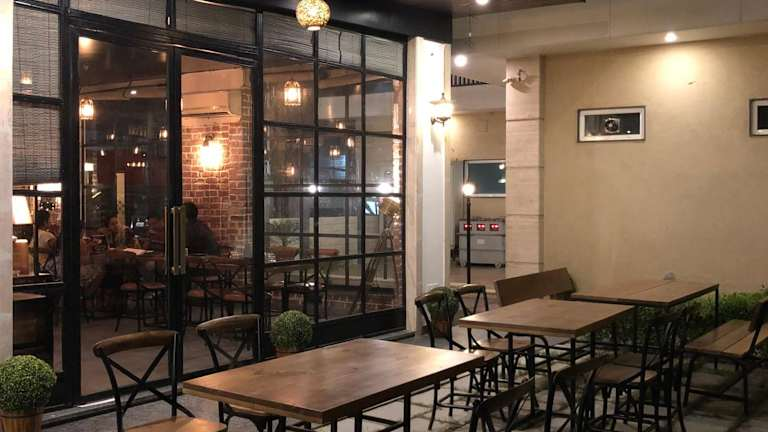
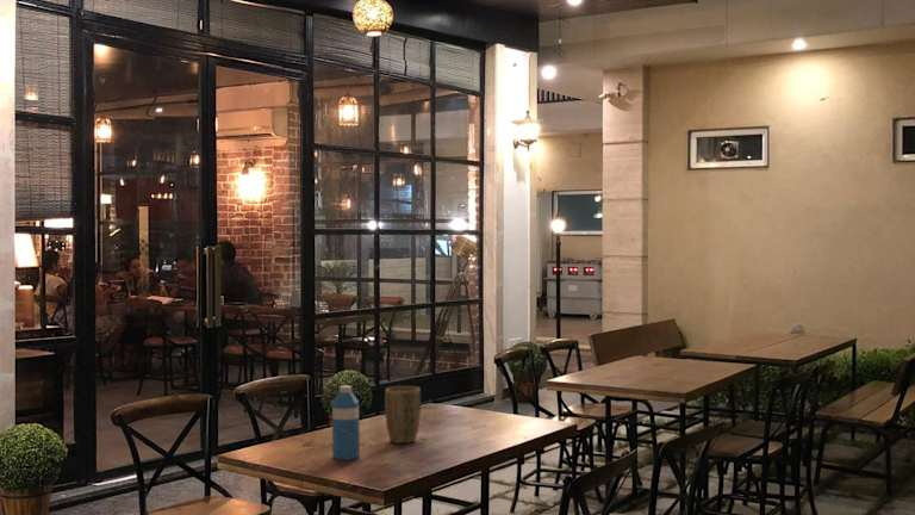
+ plant pot (403, 414)
+ water bottle (346, 421)
